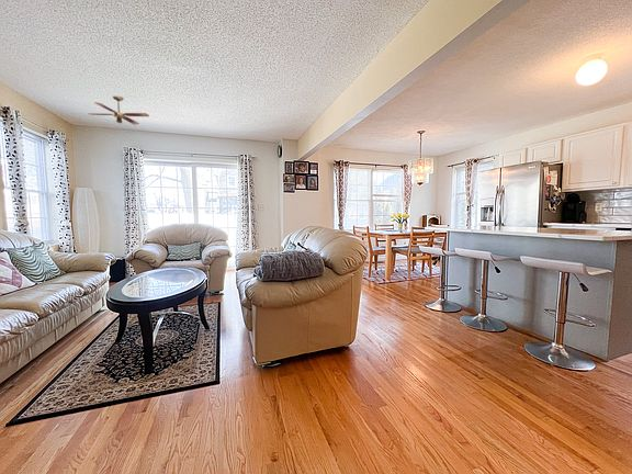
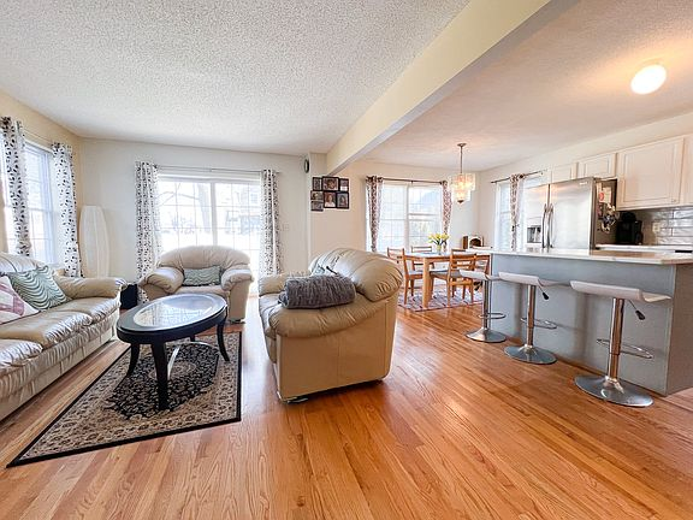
- ceiling fan (119, 110)
